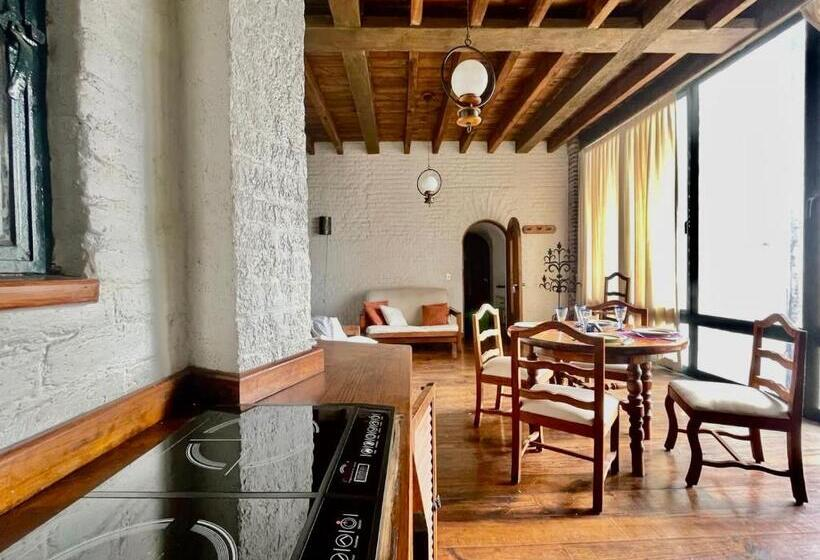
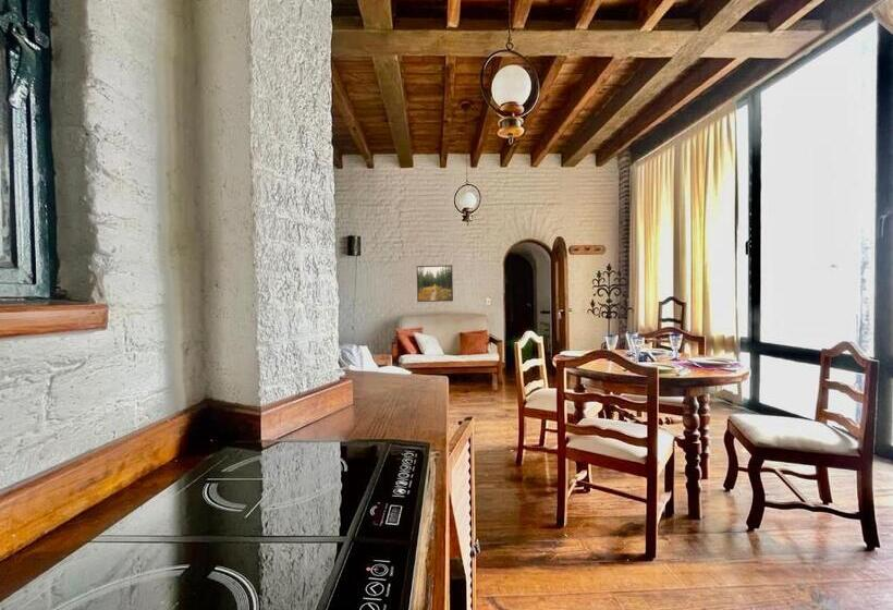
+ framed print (435, 283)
